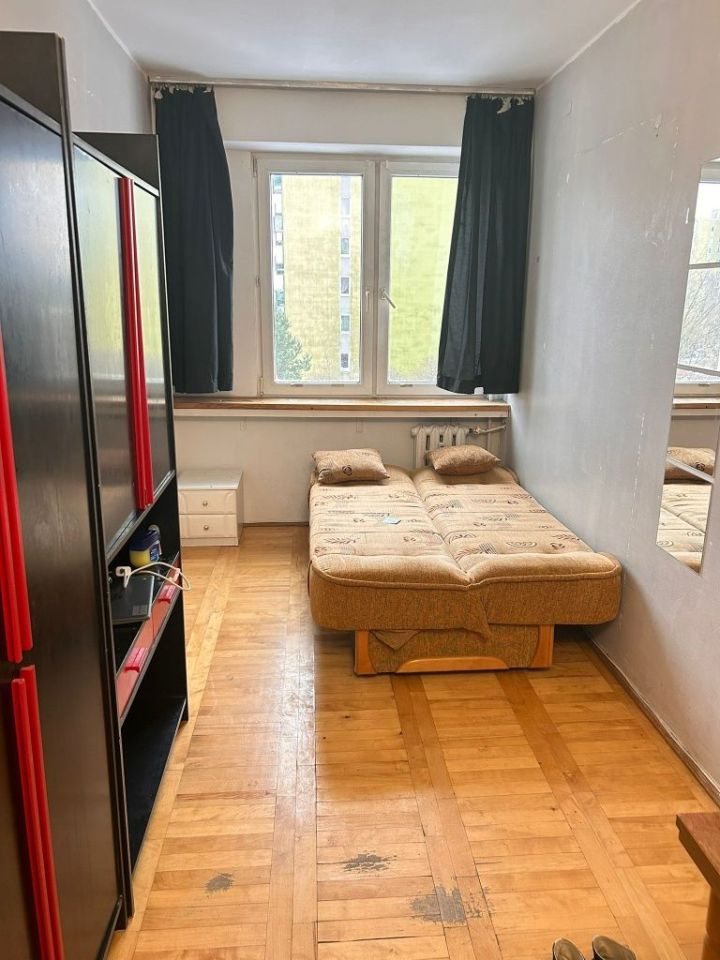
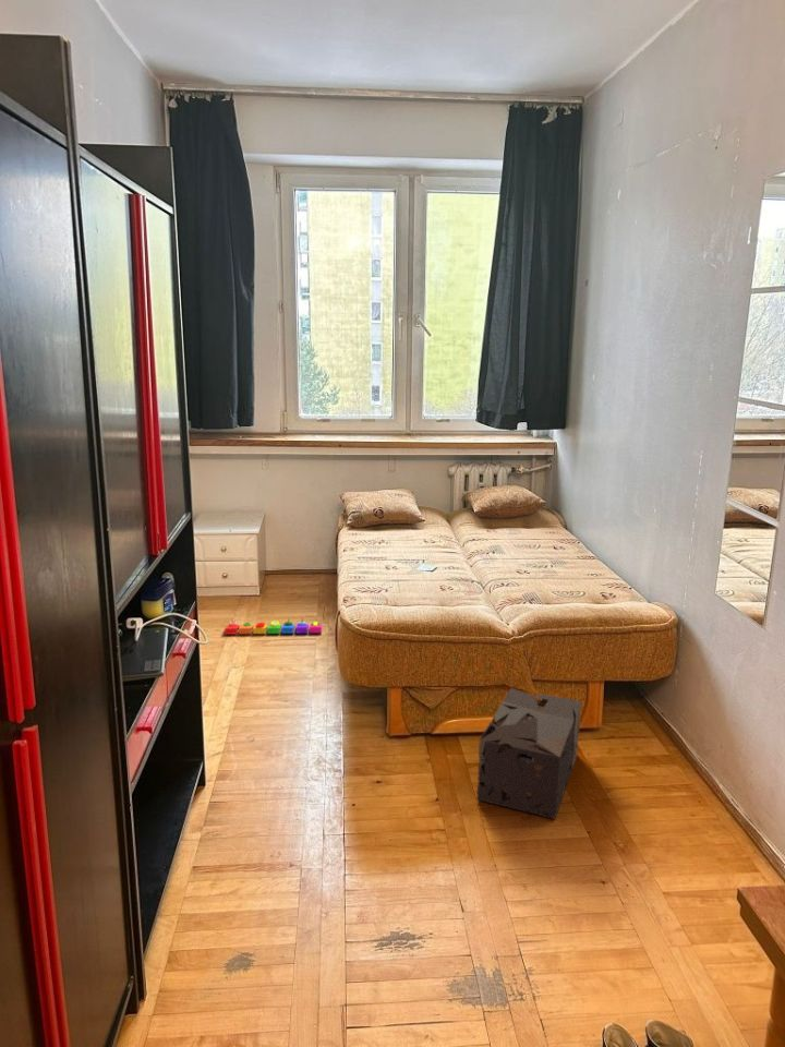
+ cardboard box (531, 748)
+ knob puzzle (274, 625)
